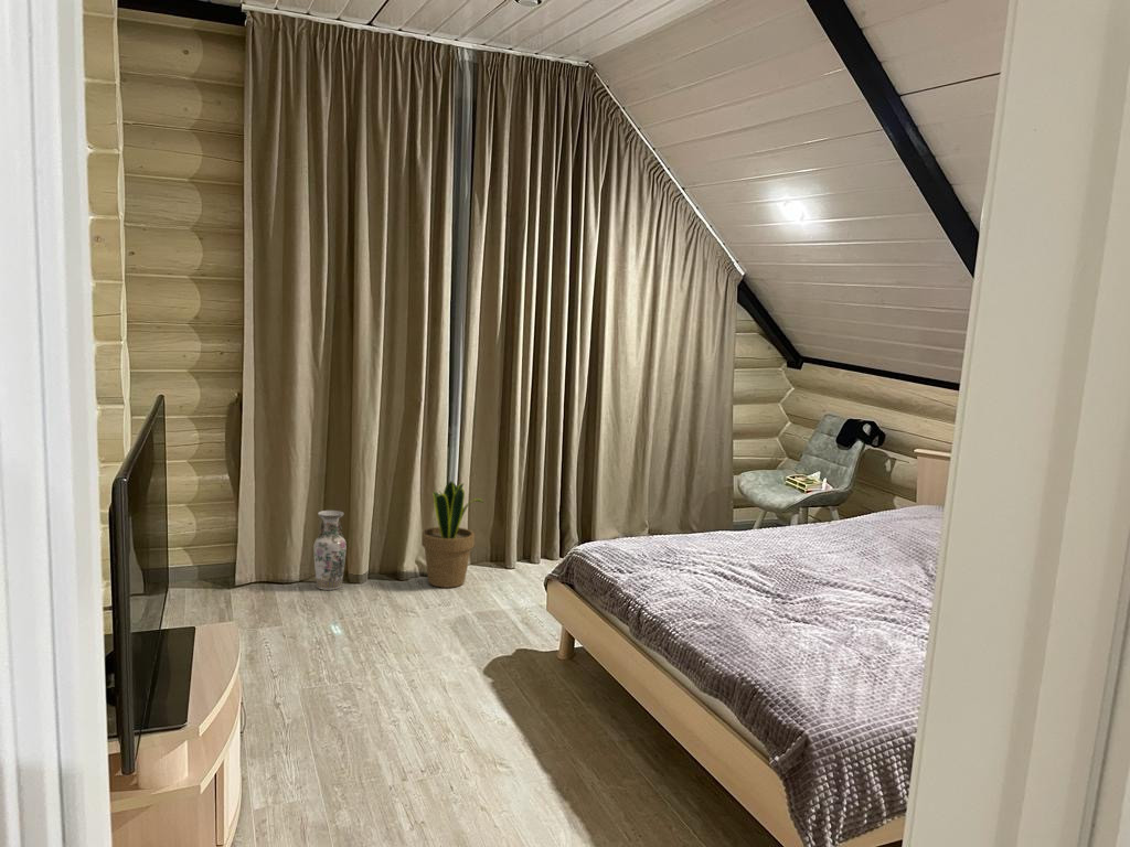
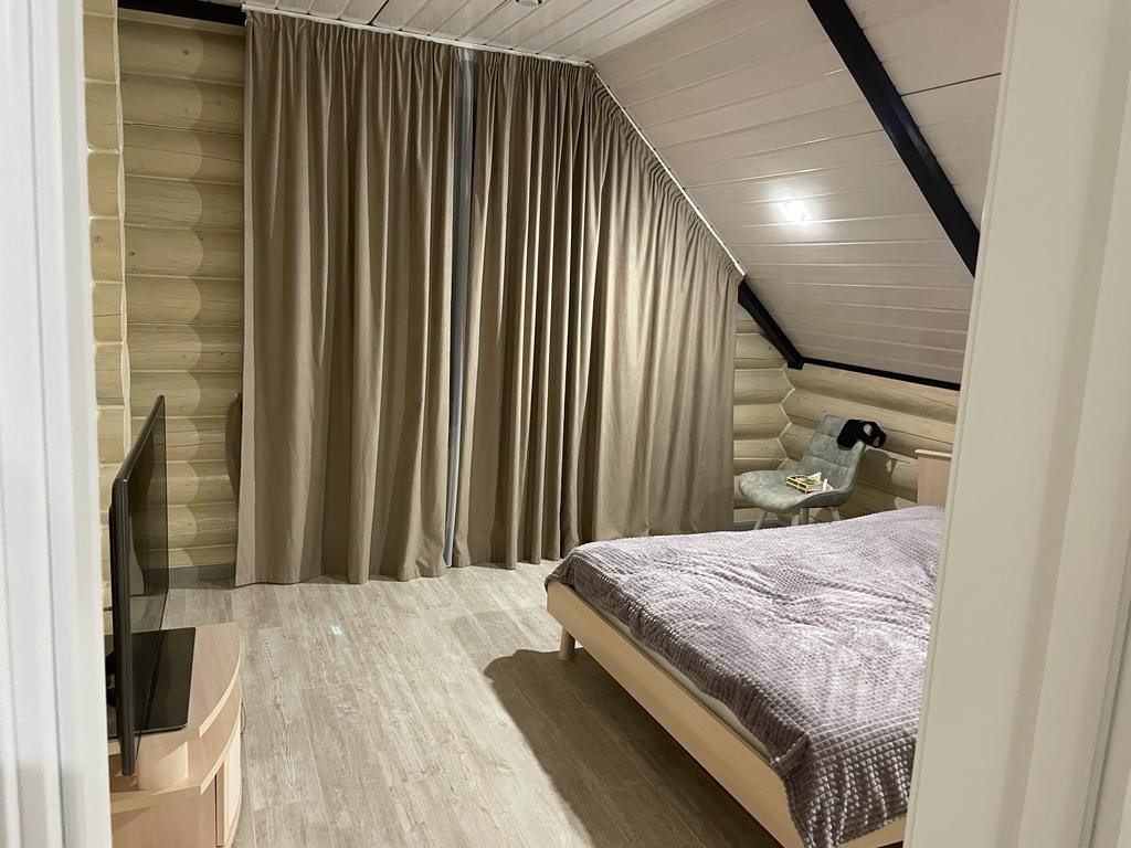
- vase (330, 549)
- potted plant (451, 532)
